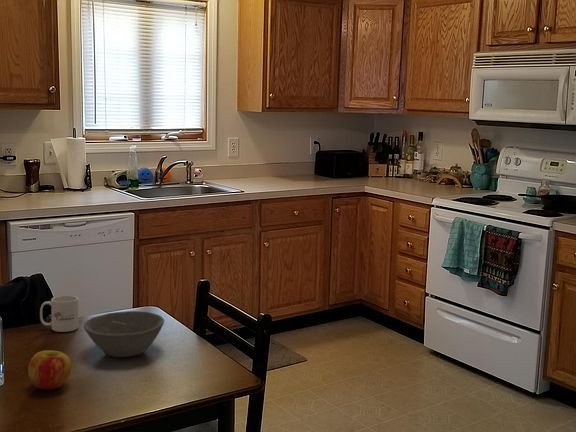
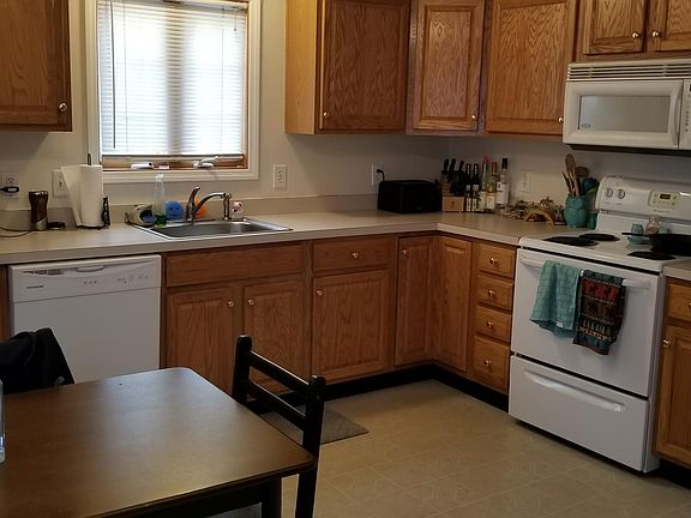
- bowl (124, 336)
- mug (59, 313)
- apple (50, 369)
